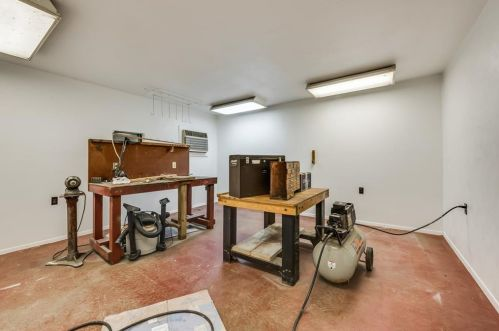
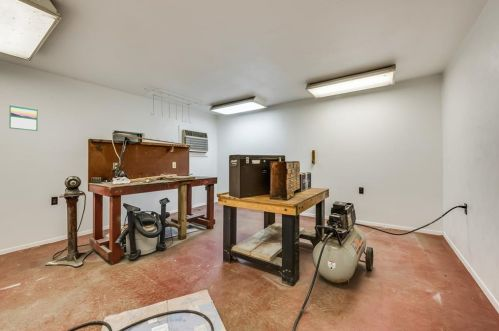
+ calendar (24, 117)
